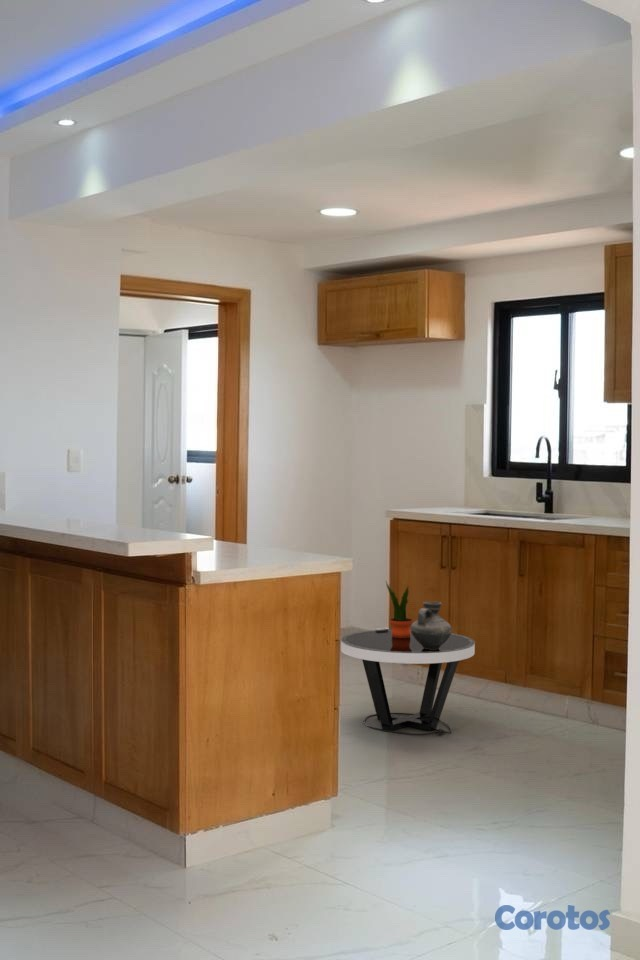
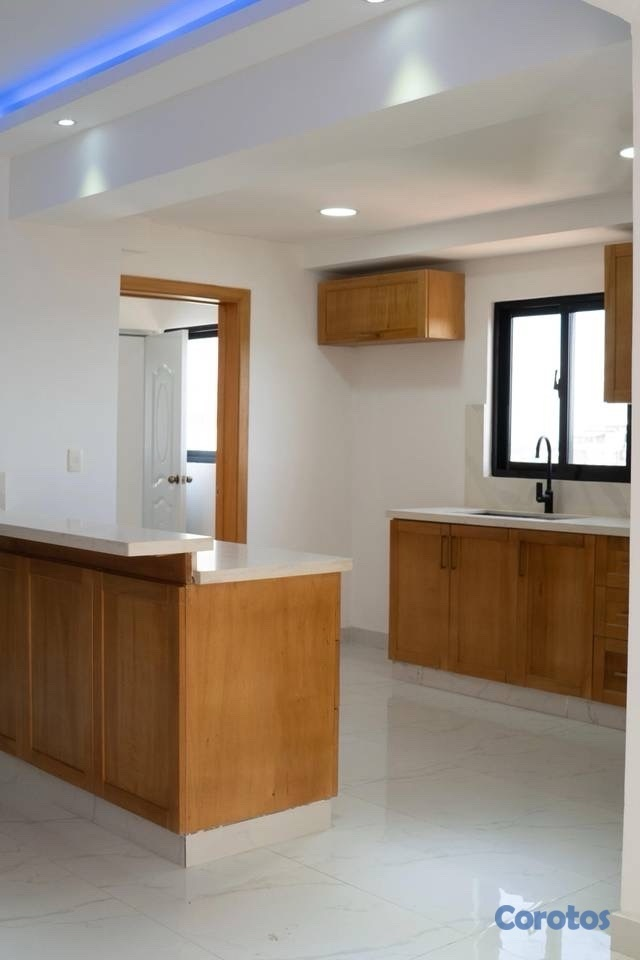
- potted plant (396, 608)
- side table (407, 663)
- ceramic pitcher (431, 625)
